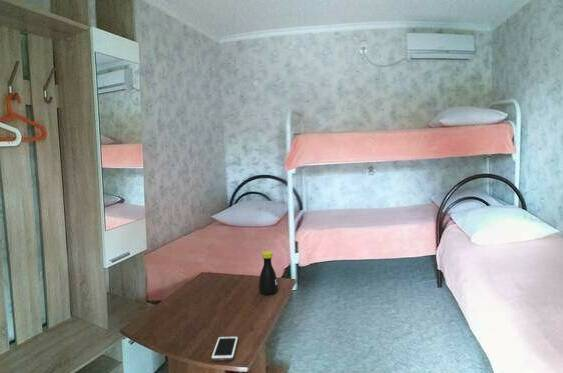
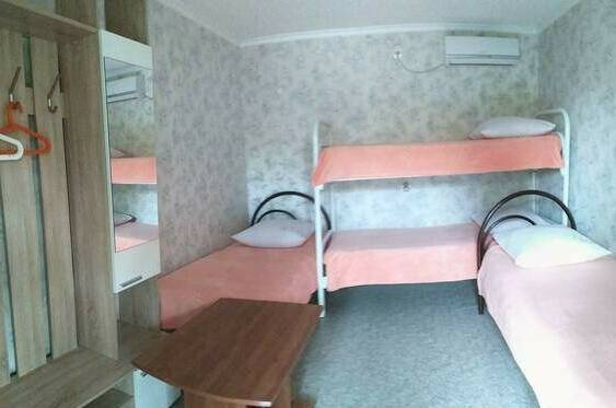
- cell phone (225, 347)
- bottle (267, 271)
